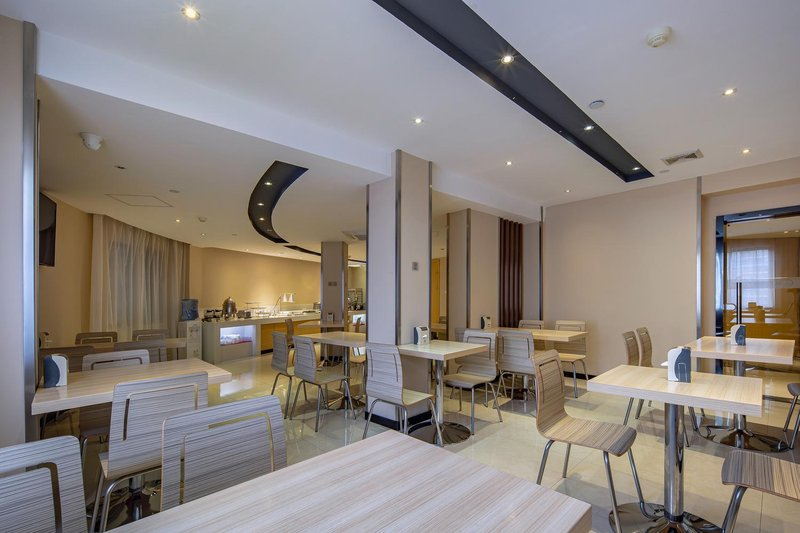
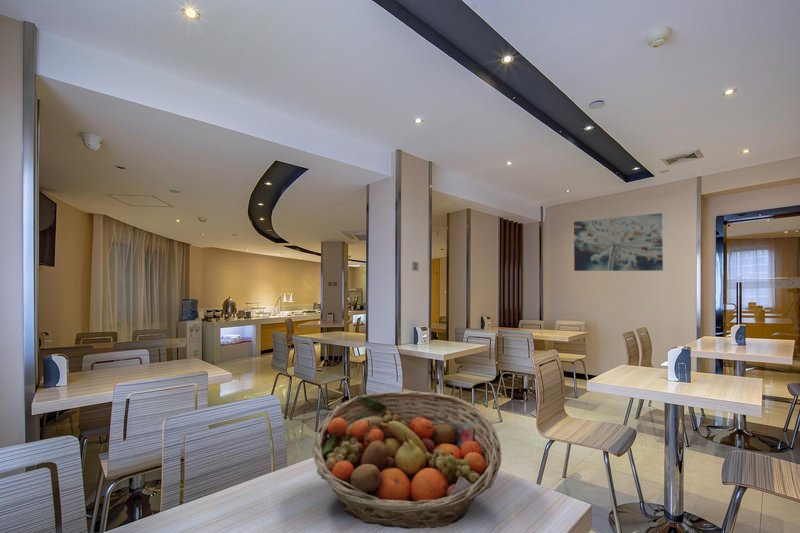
+ fruit basket (405, 451)
+ wall art (614, 244)
